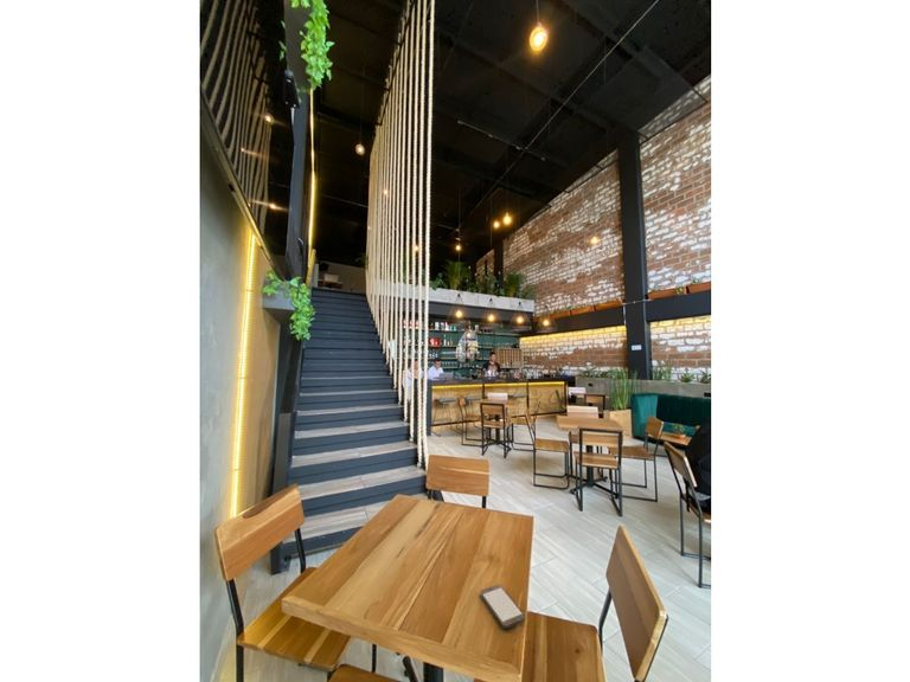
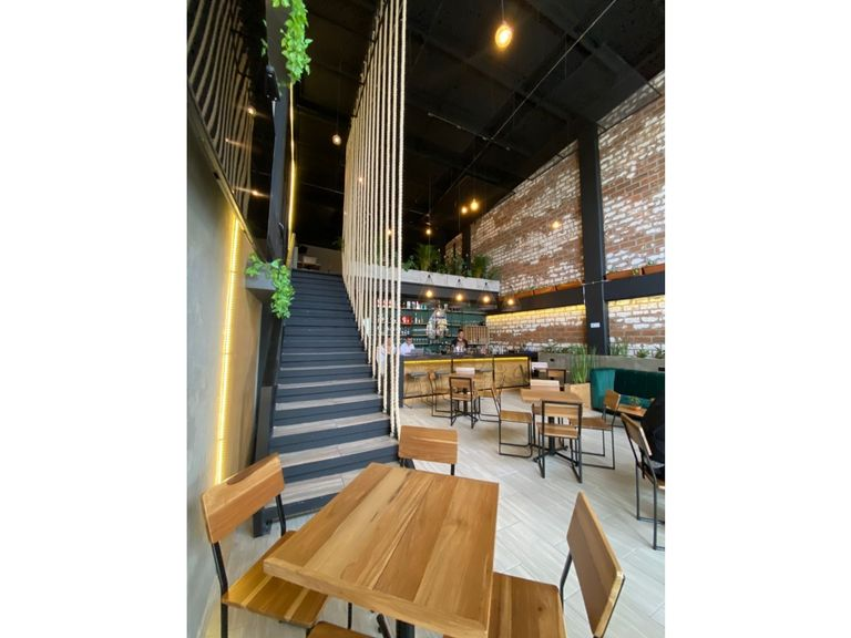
- smartphone (501, 605)
